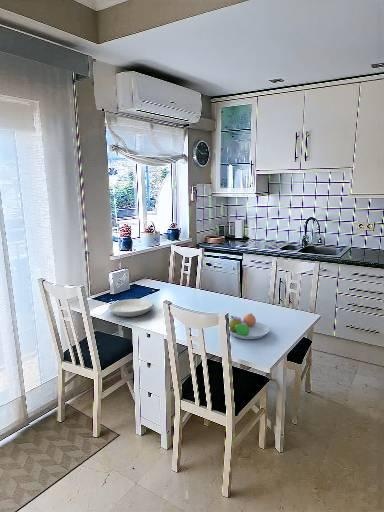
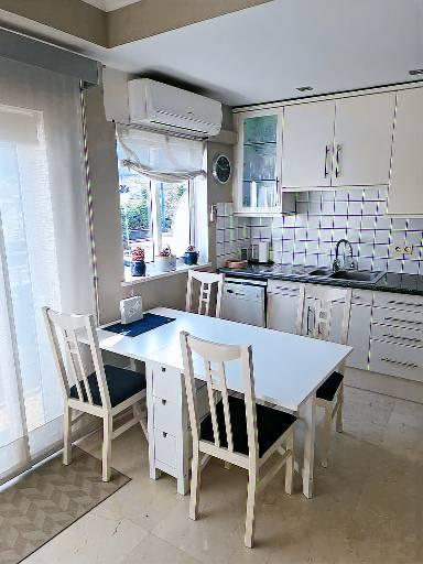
- fruit bowl (246, 324)
- plate (131, 308)
